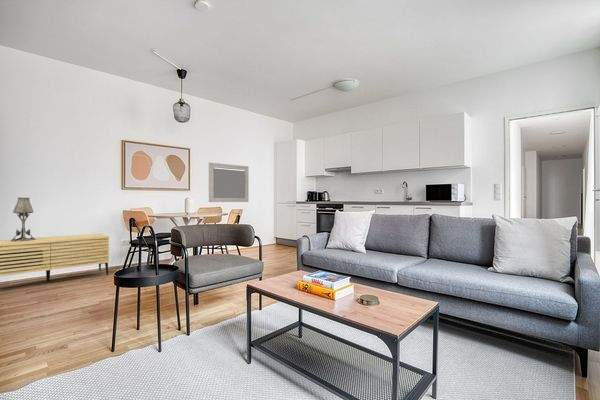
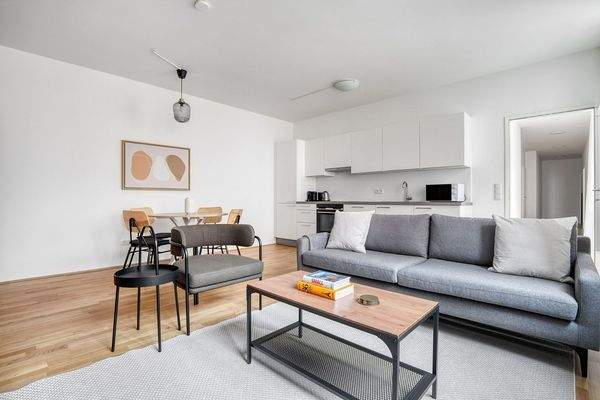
- sideboard (47, 260)
- home mirror (229, 183)
- table lamp (23, 218)
